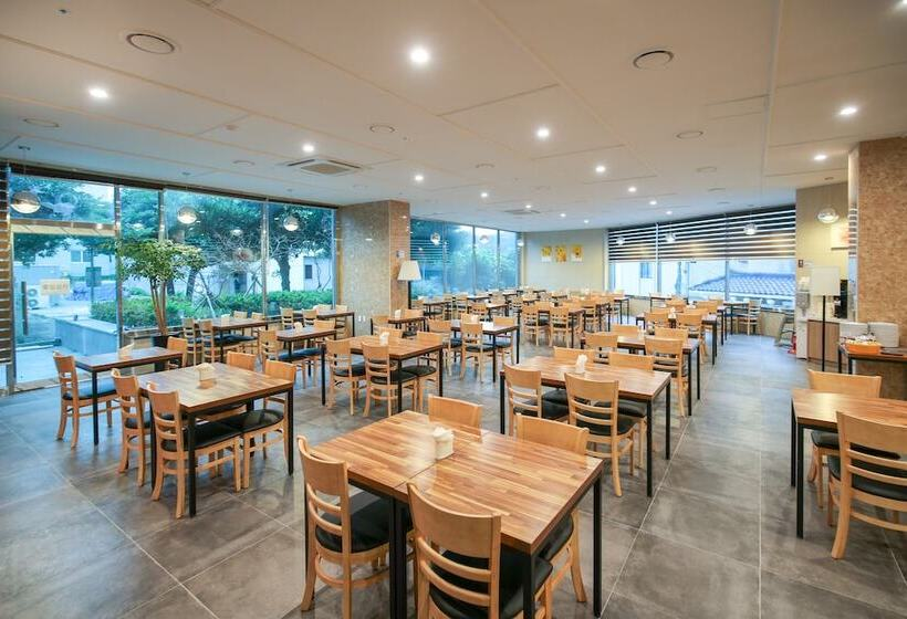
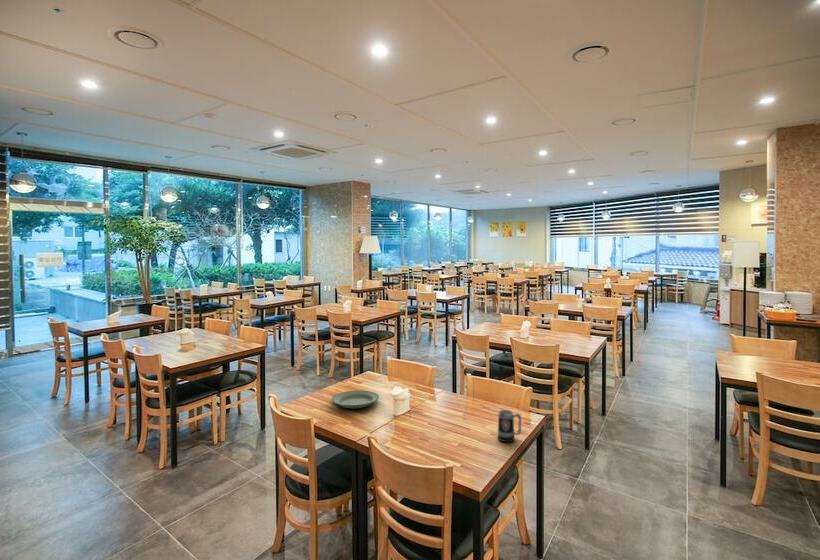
+ mug (509, 426)
+ plate (355, 400)
